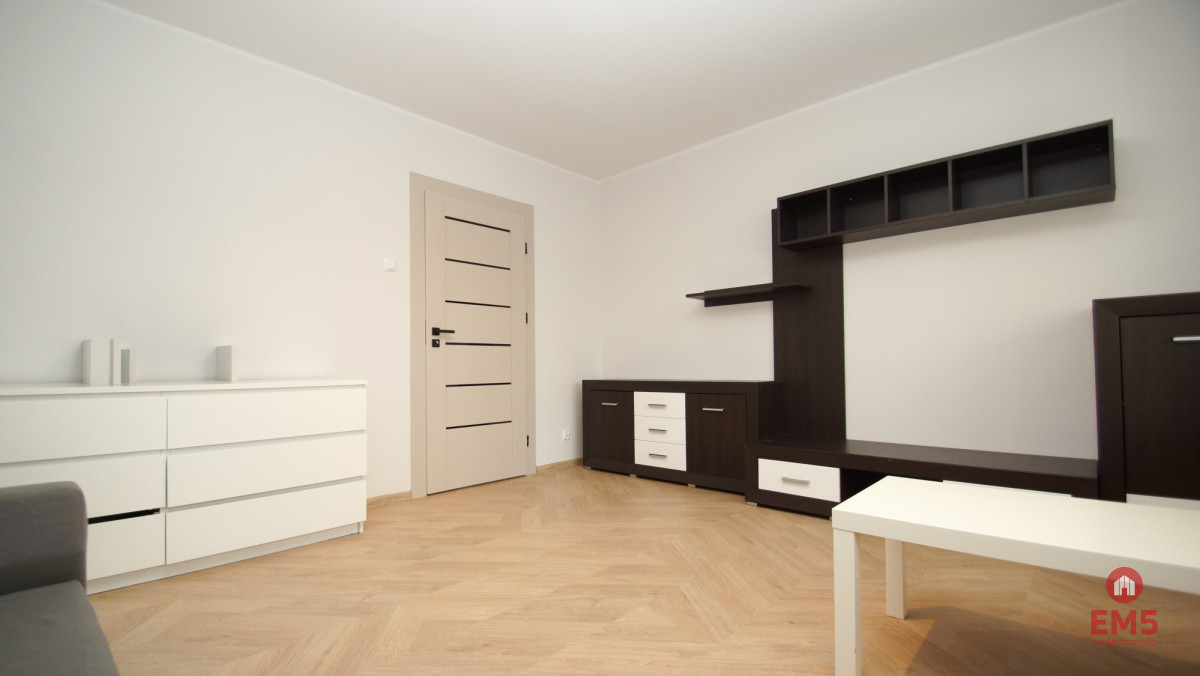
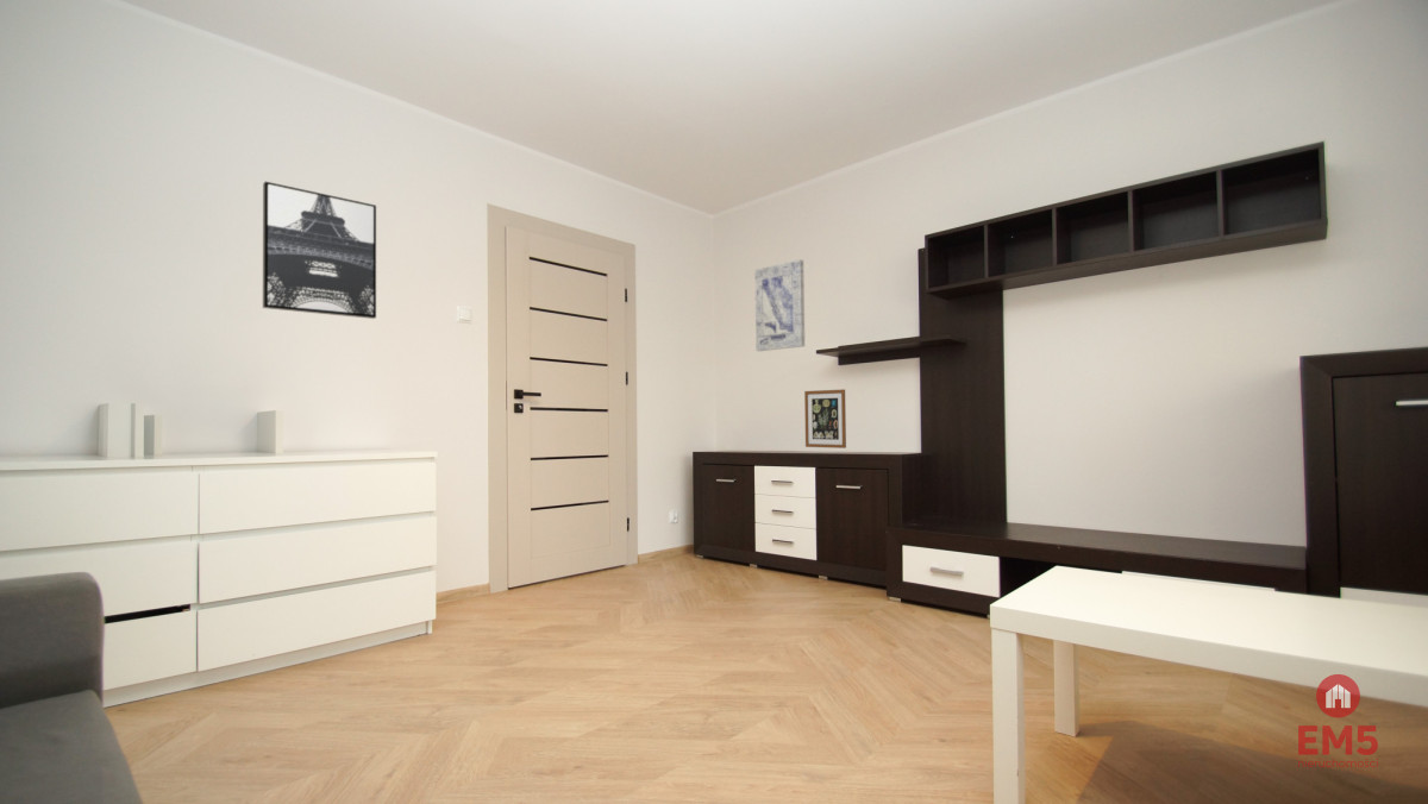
+ wall art (778, 306)
+ wall art (321, 253)
+ wall art (825, 419)
